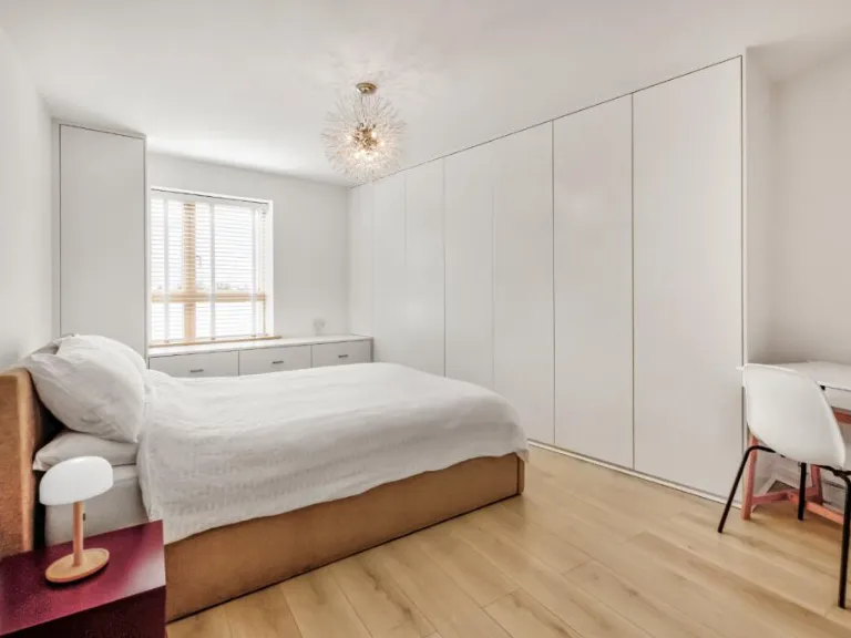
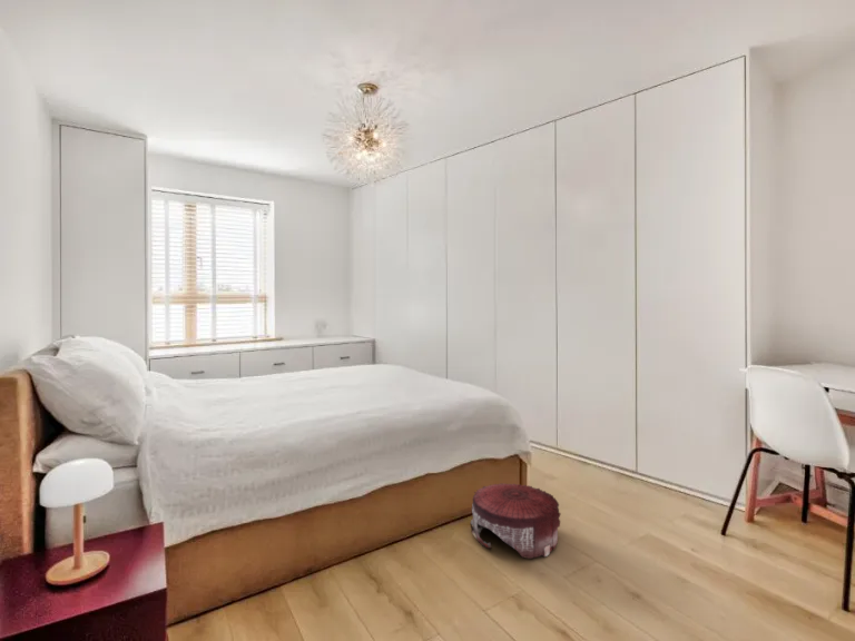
+ pouf (513, 515)
